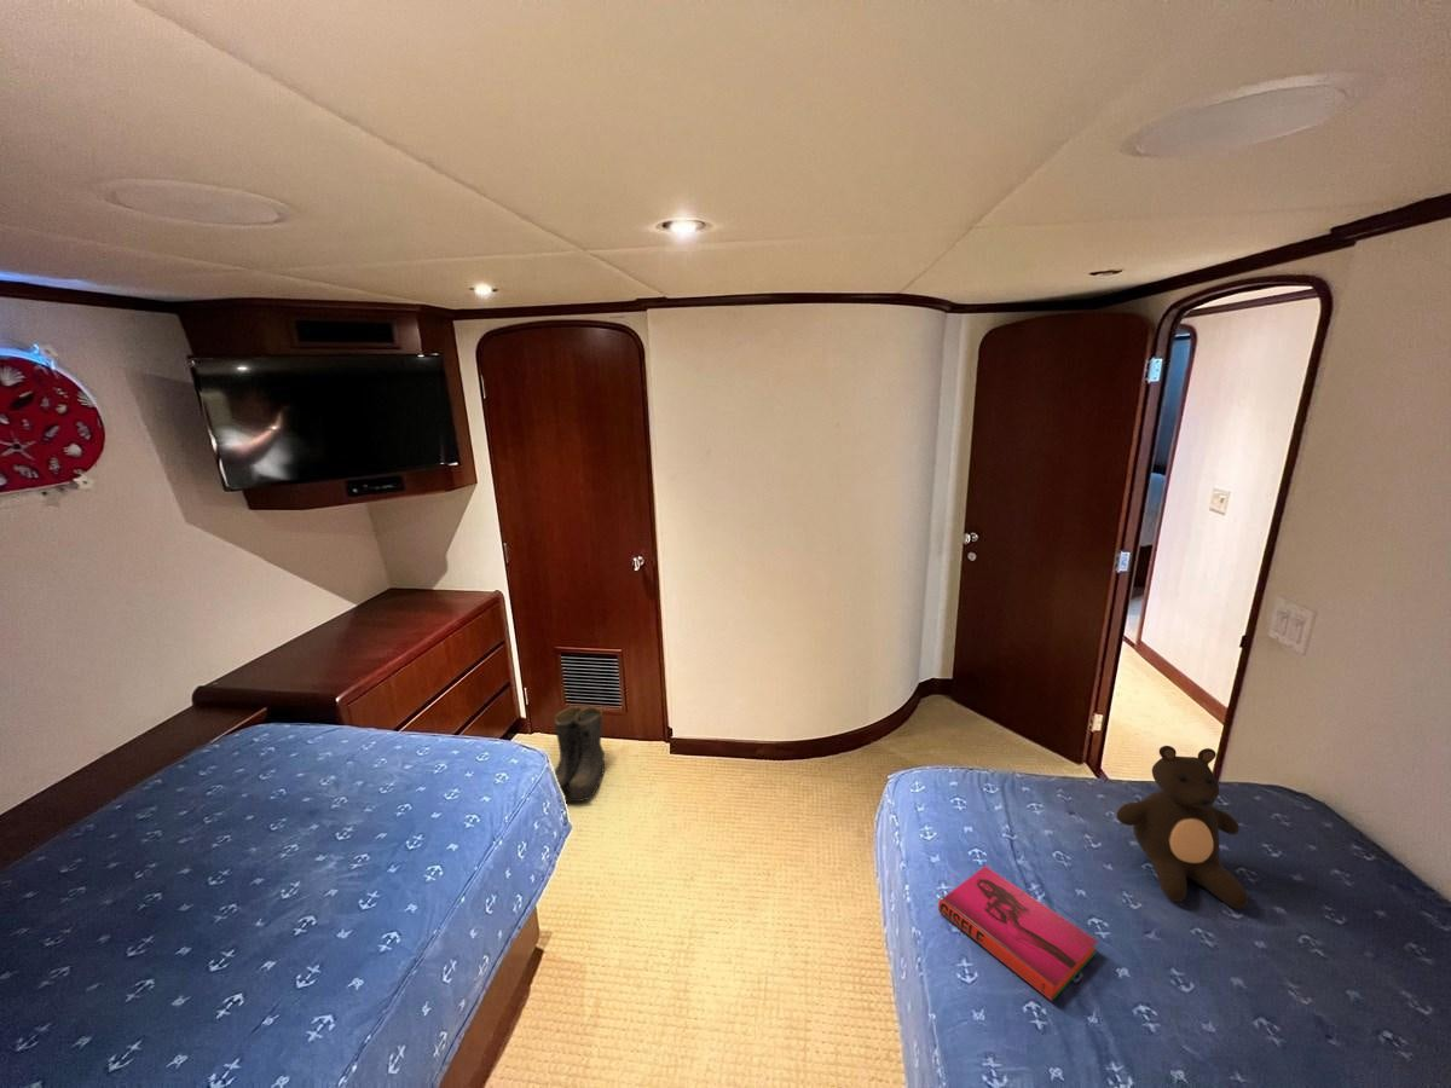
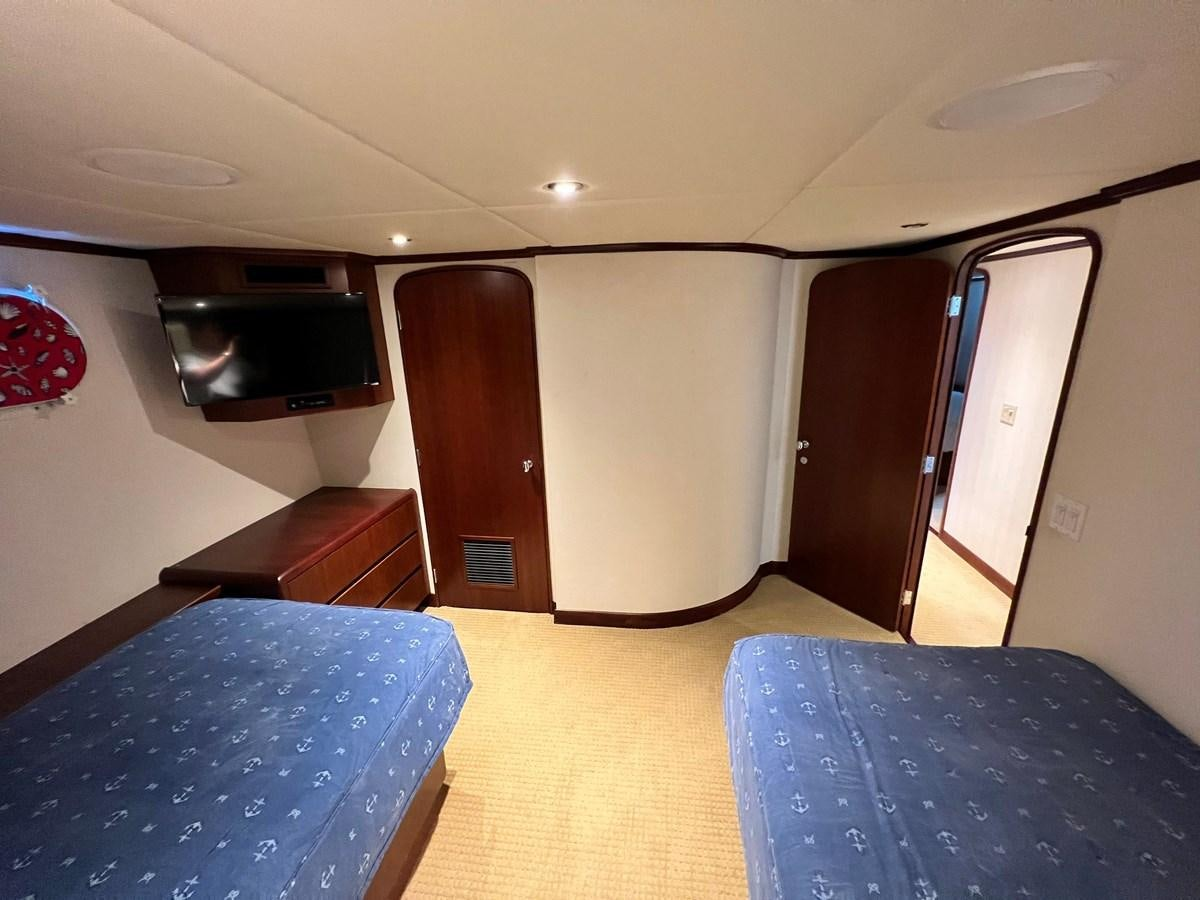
- teddy bear (1190, 818)
- hardback book (1013, 926)
- boots (573, 752)
